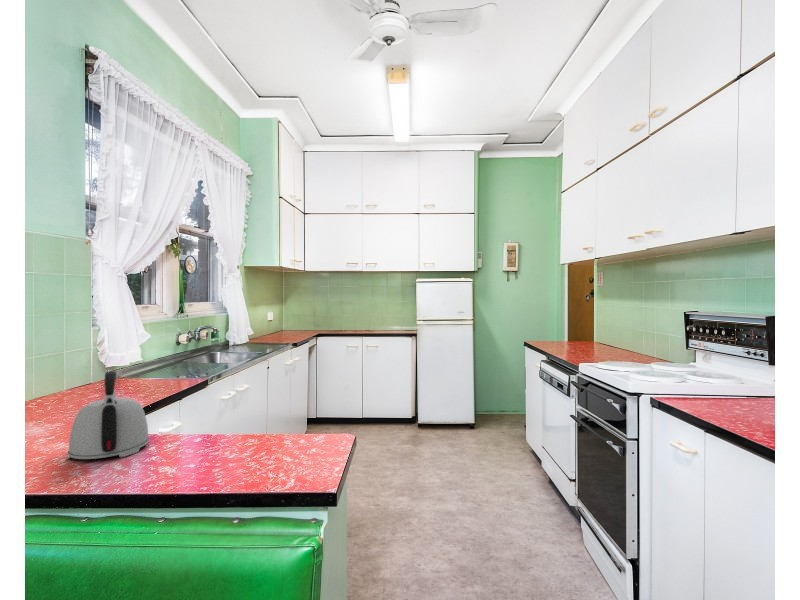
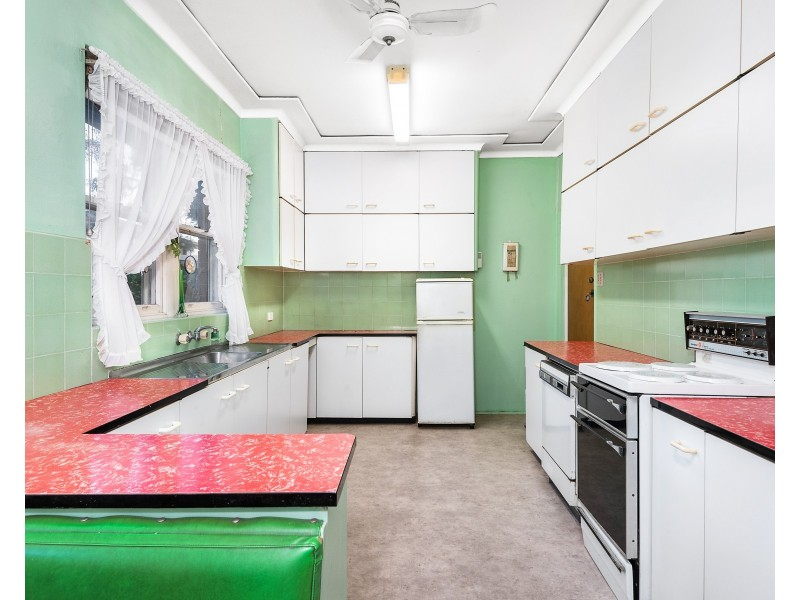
- kettle (110, 410)
